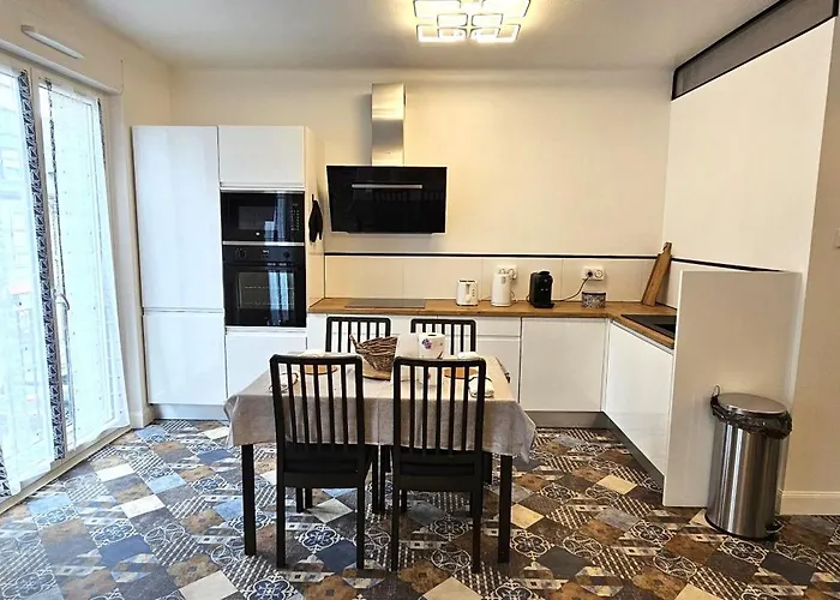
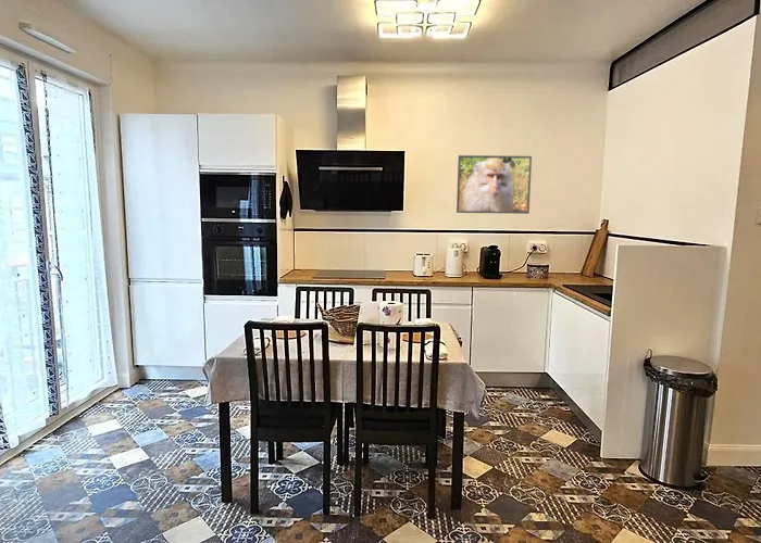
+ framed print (494, 185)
